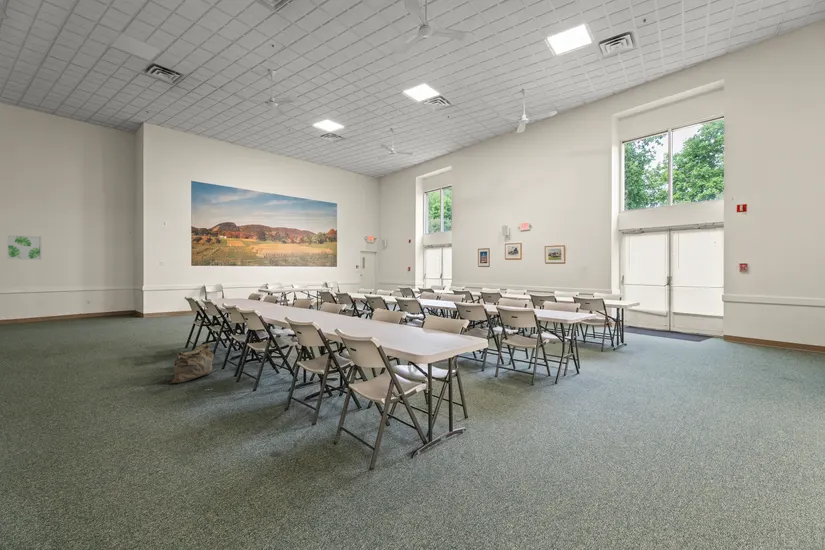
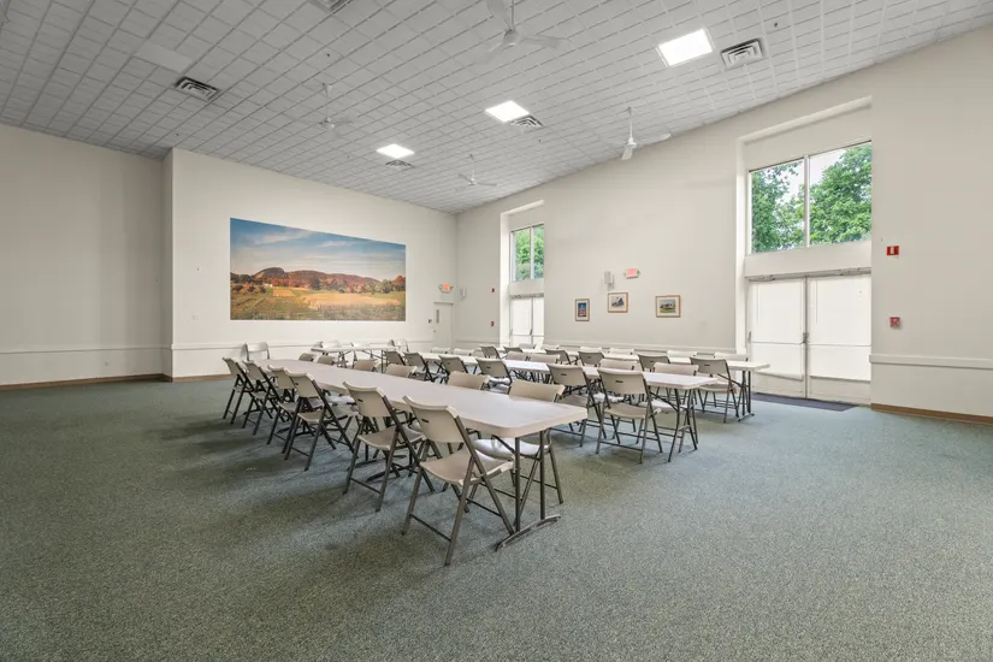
- bag (193, 361)
- wall art (24, 247)
